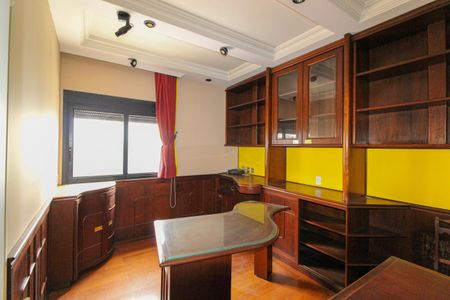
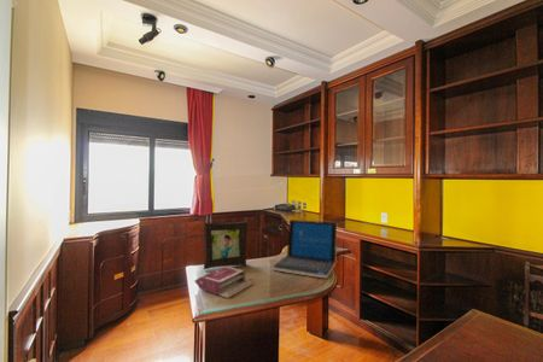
+ book (223, 279)
+ picture frame (226, 244)
+ laptop (305, 245)
